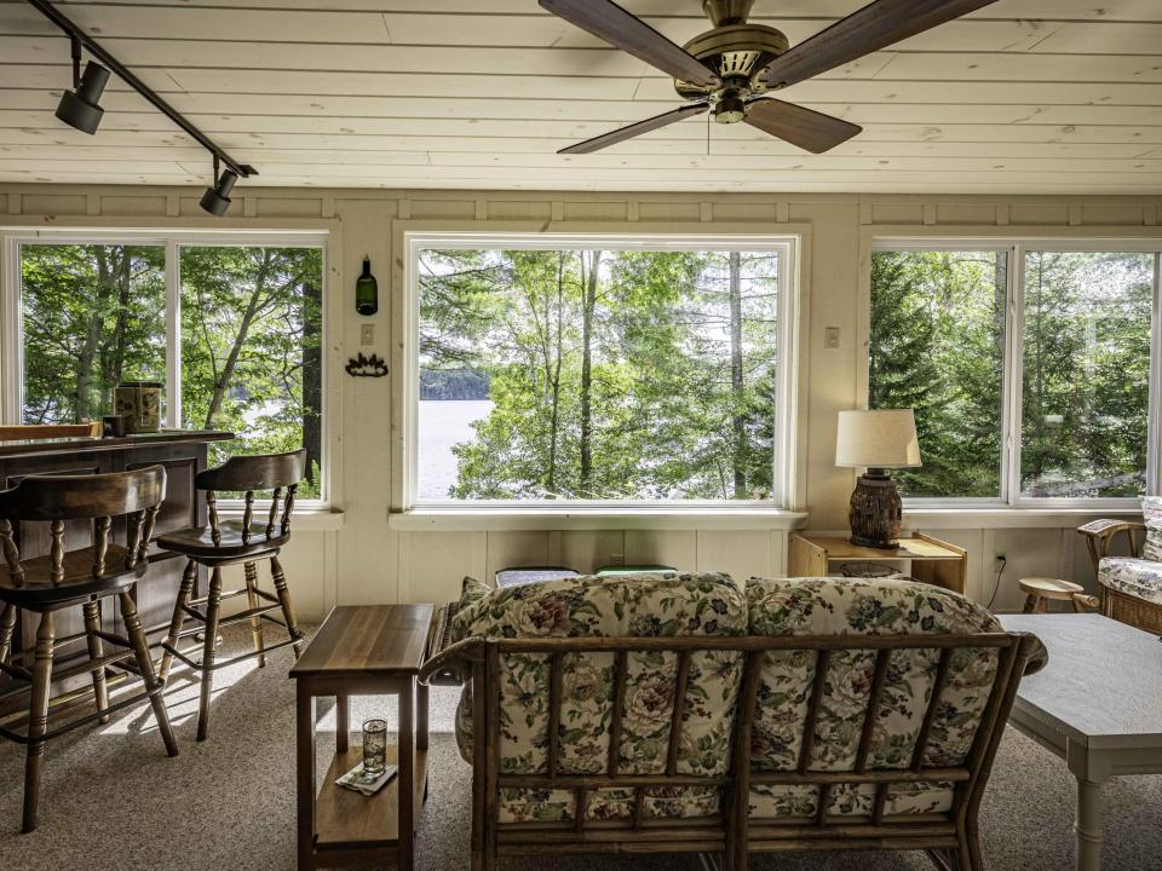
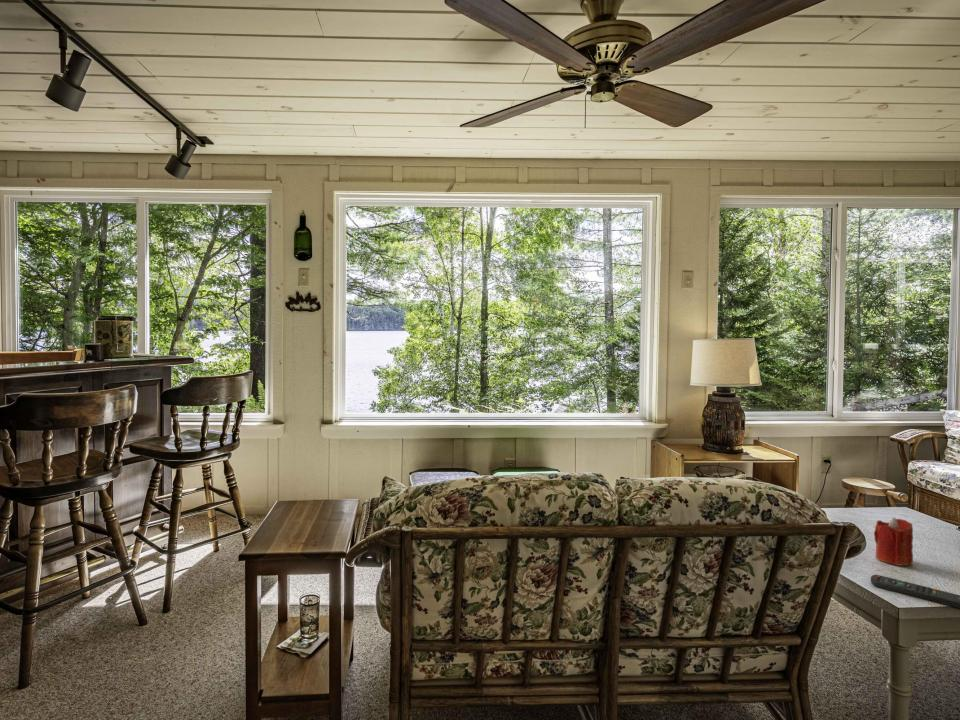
+ remote control (918, 590)
+ candle (894, 539)
